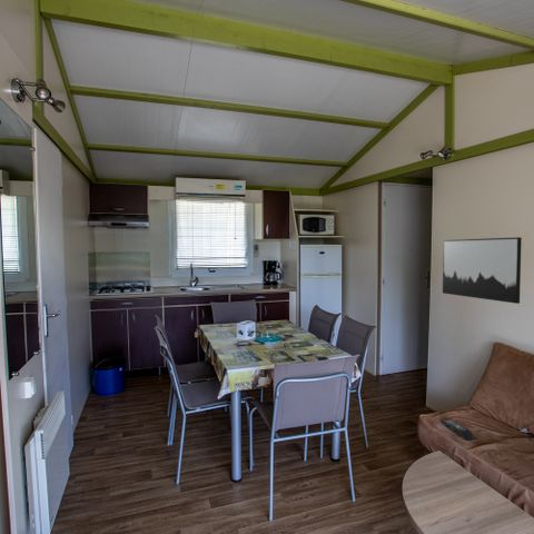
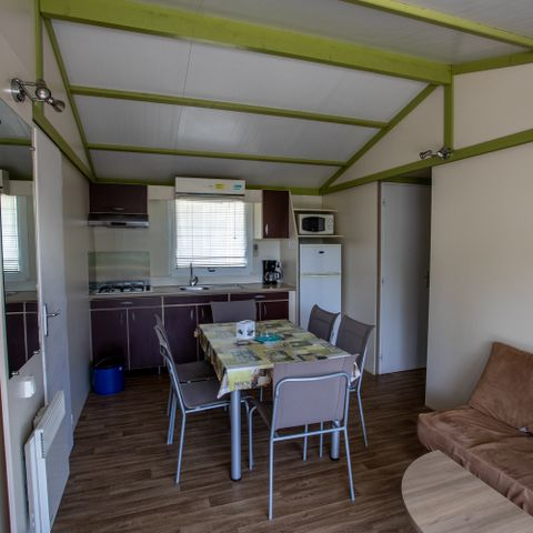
- wall art (477, 268)
- remote control (456, 427)
